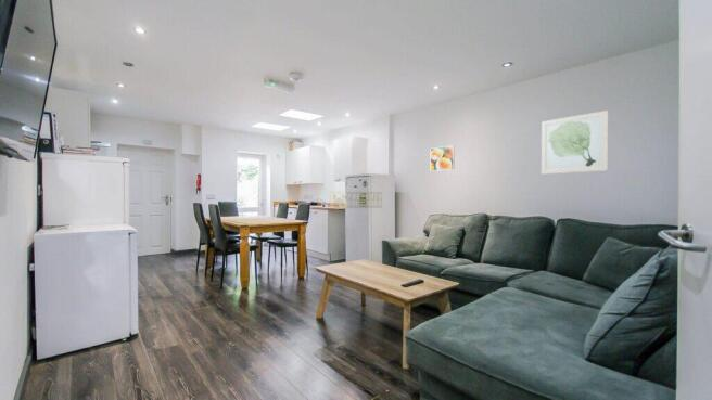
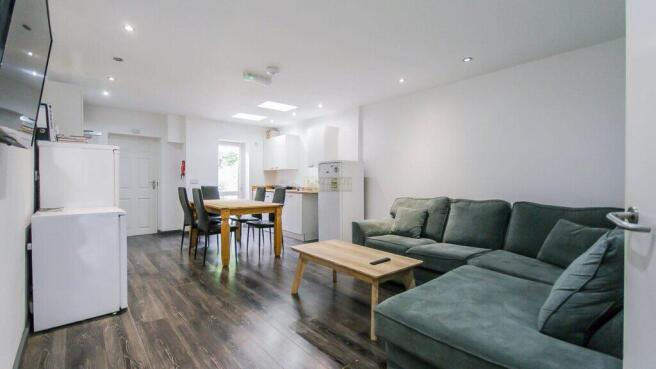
- wall art (572, 144)
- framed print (442, 158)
